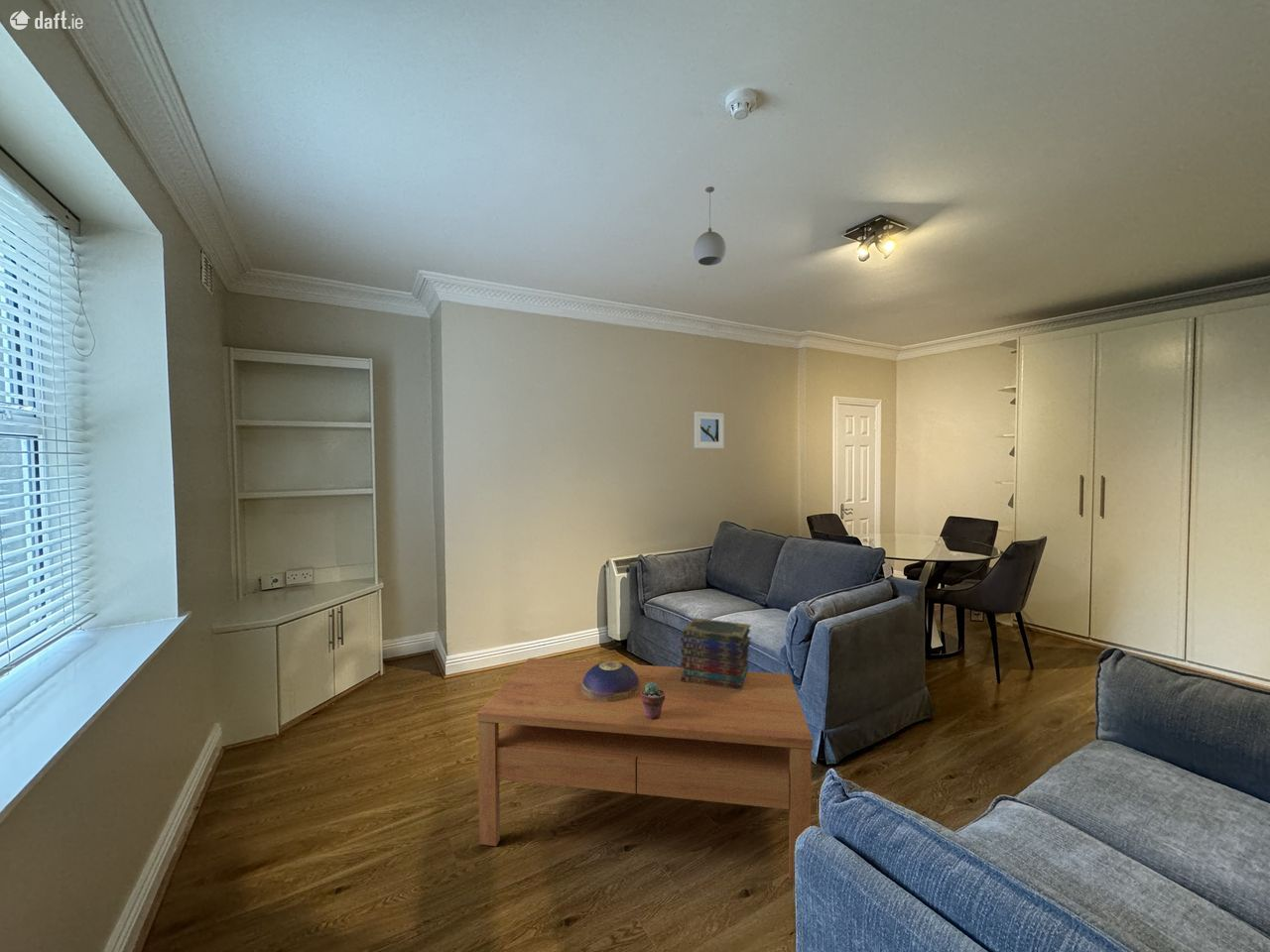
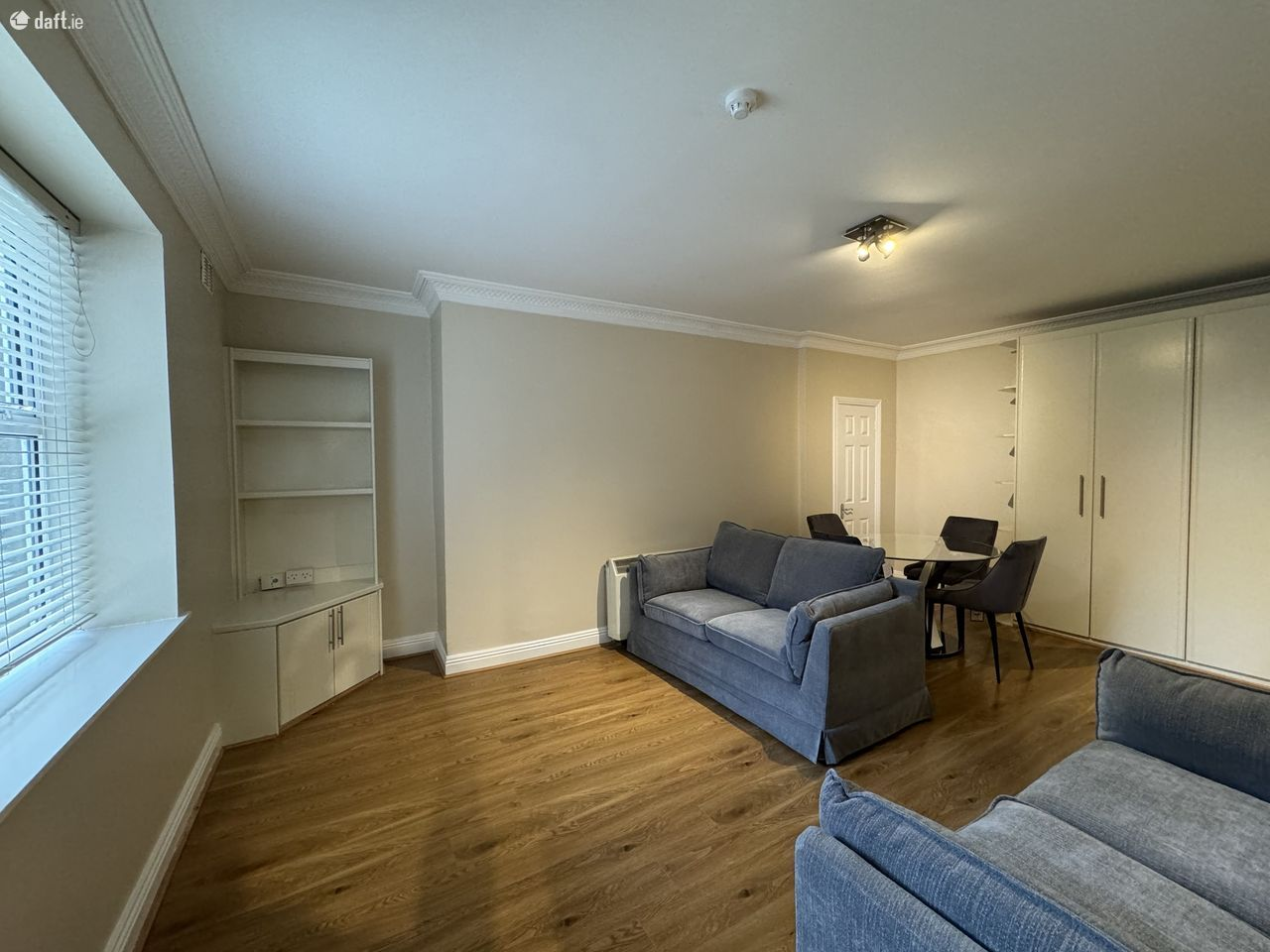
- pendant light (709, 224)
- decorative bowl (610, 674)
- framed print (708, 430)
- coffee table (646, 753)
- potted succulent (652, 698)
- book stack (715, 652)
